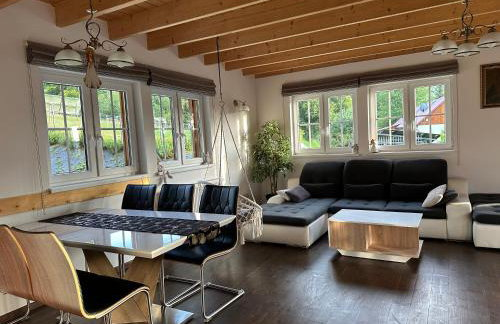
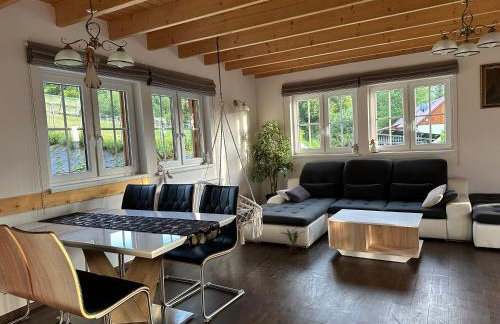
+ potted plant (292, 241)
